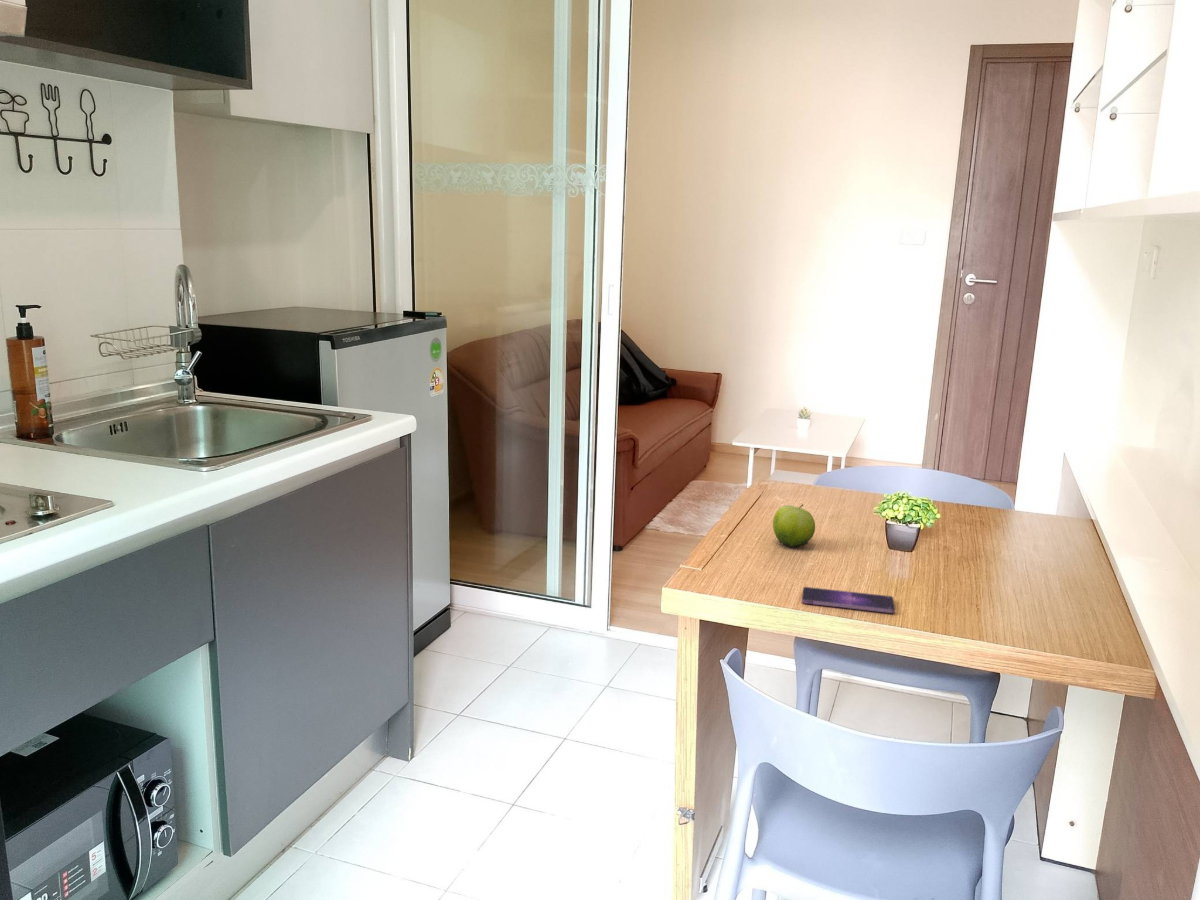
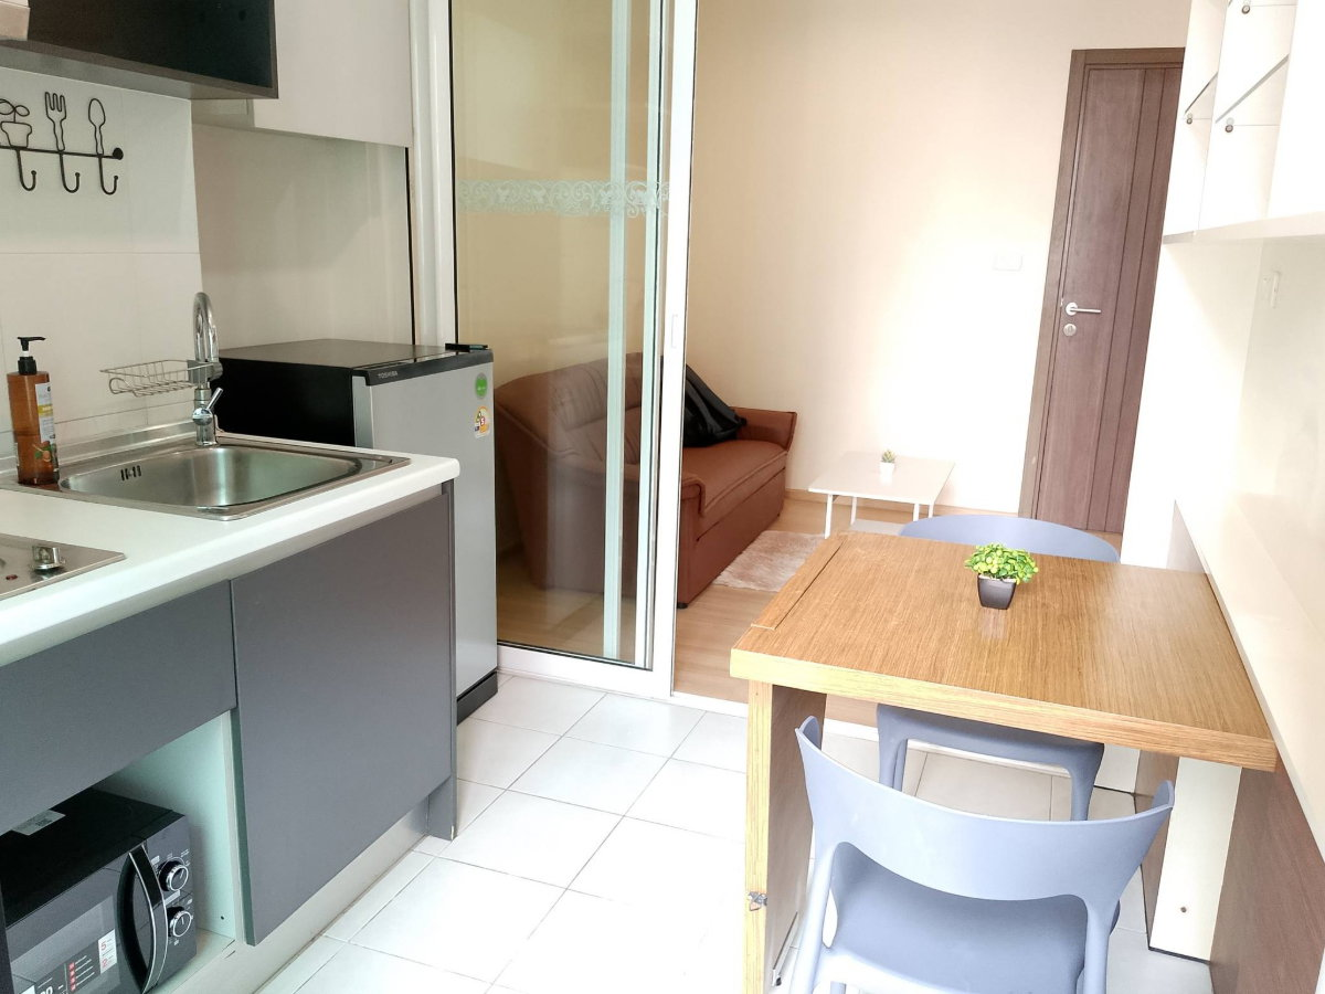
- smartphone (847, 599)
- fruit (793, 524)
